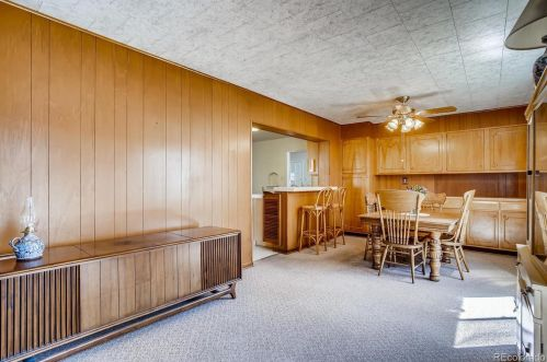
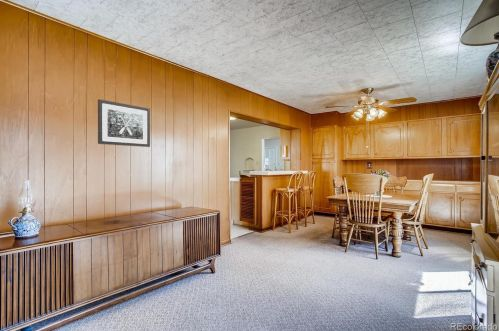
+ wall art (125, 124)
